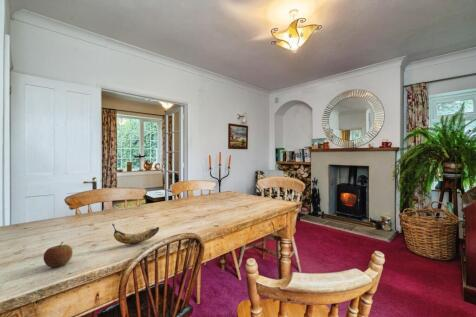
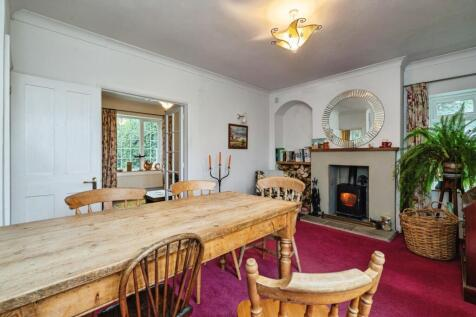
- apple (58, 253)
- banana (136, 234)
